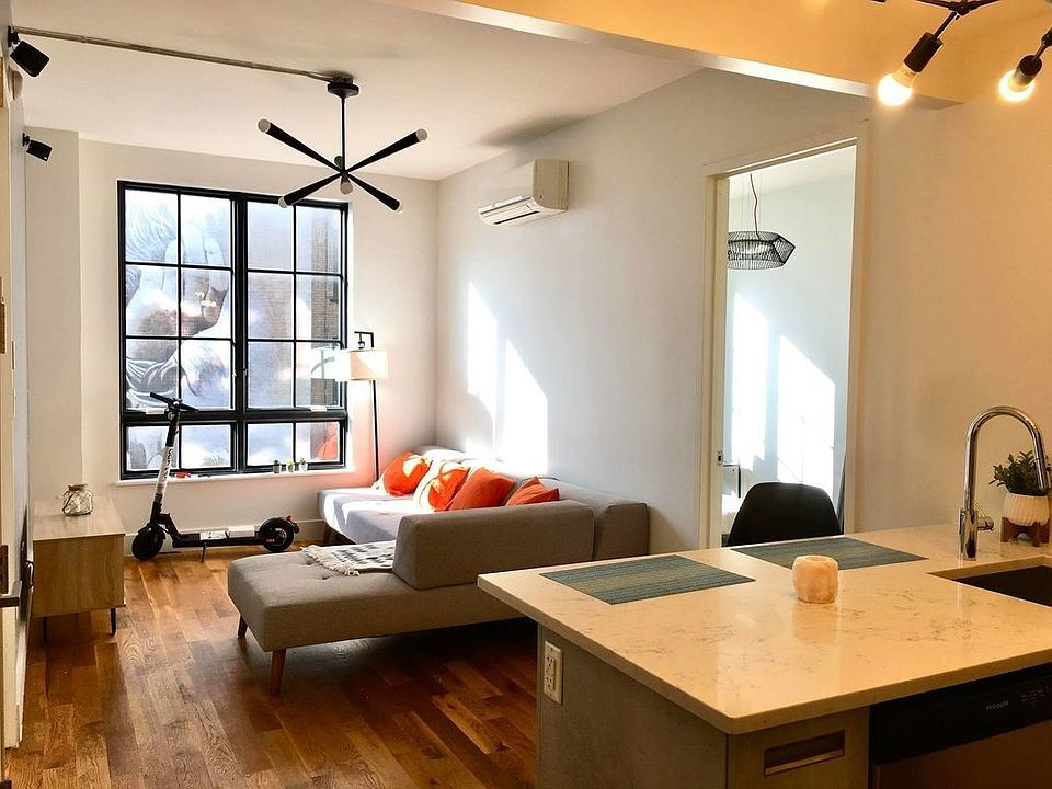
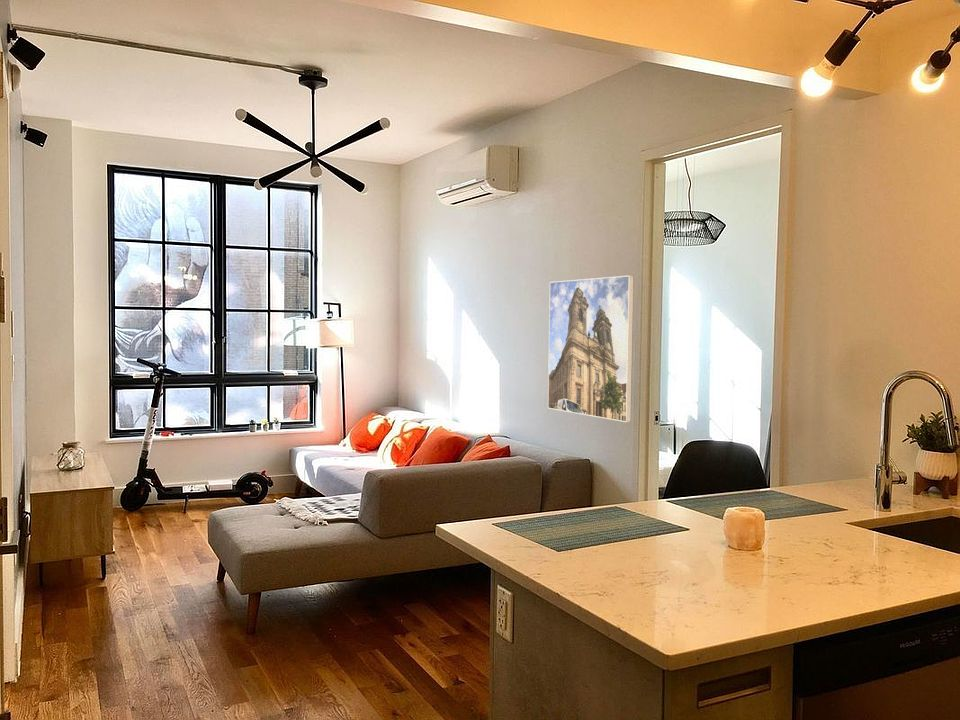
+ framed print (587, 347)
